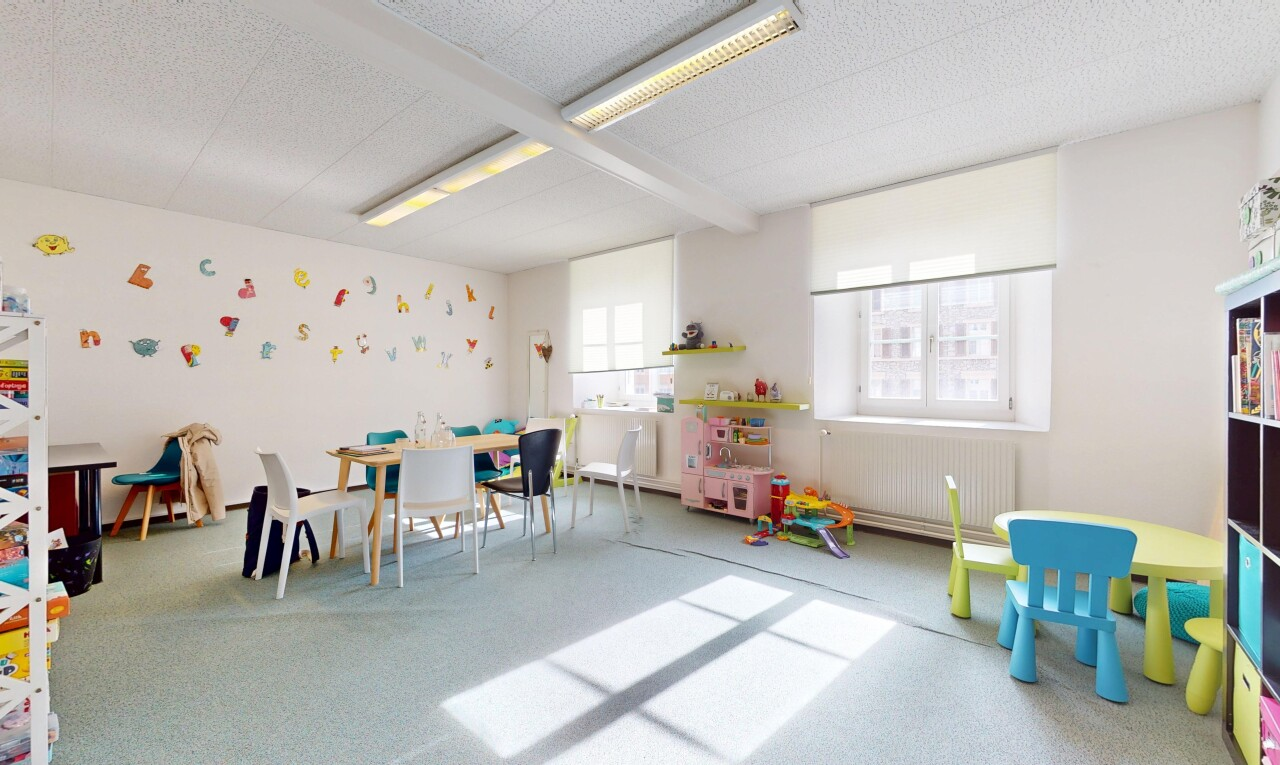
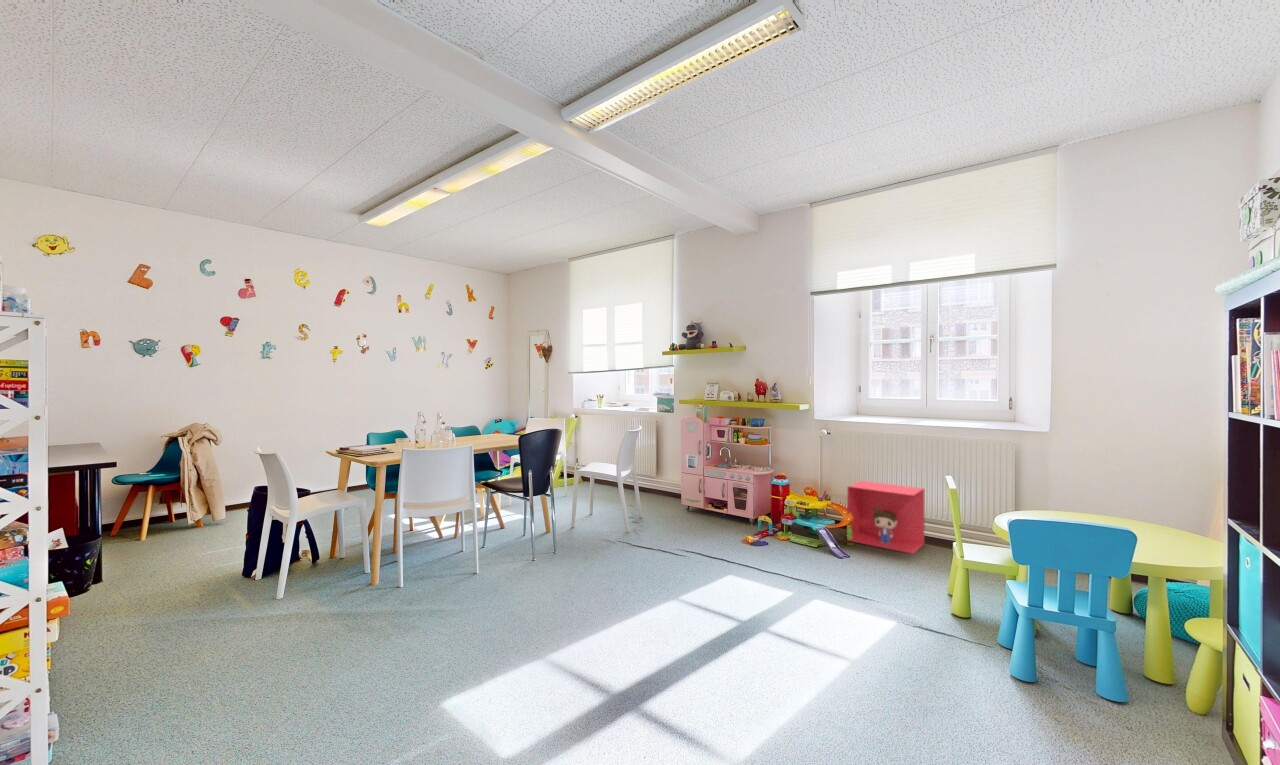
+ toy box (885, 514)
